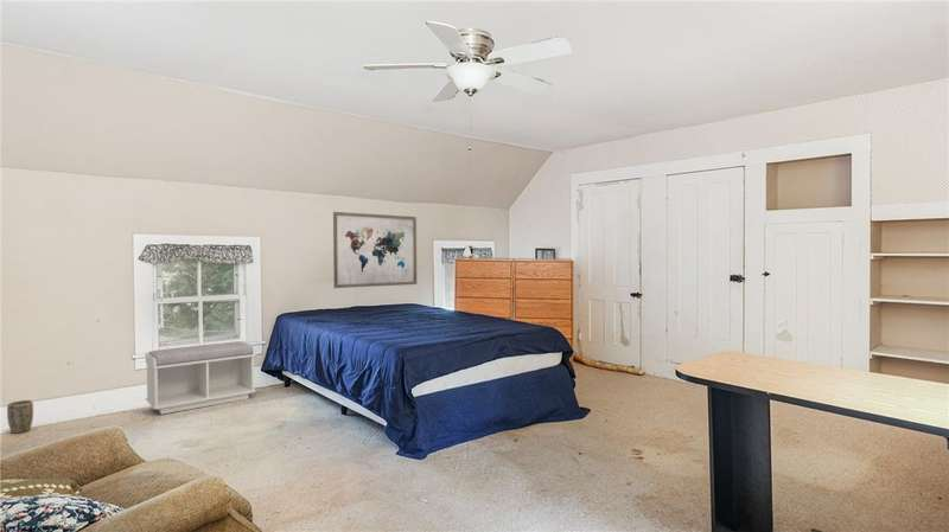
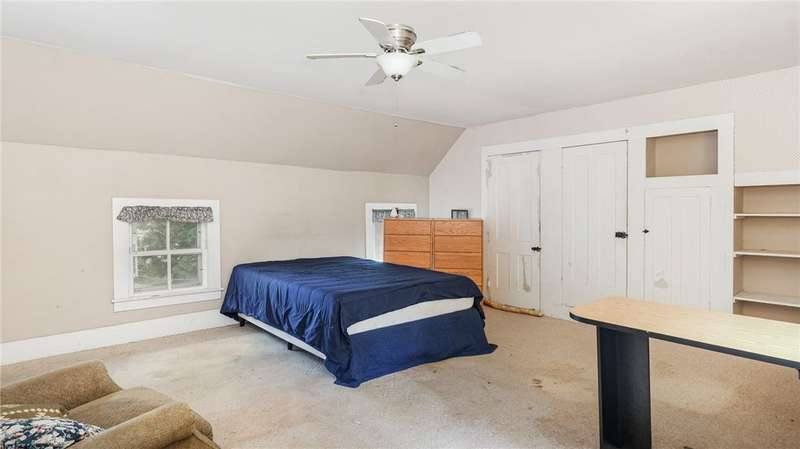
- bench (202, 374)
- plant pot (20, 416)
- wall art (377, 250)
